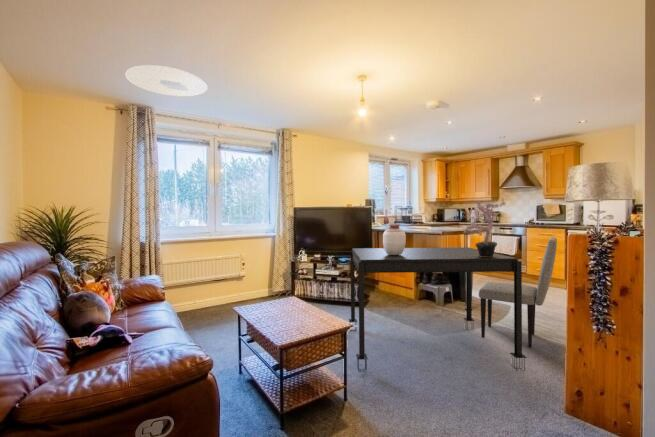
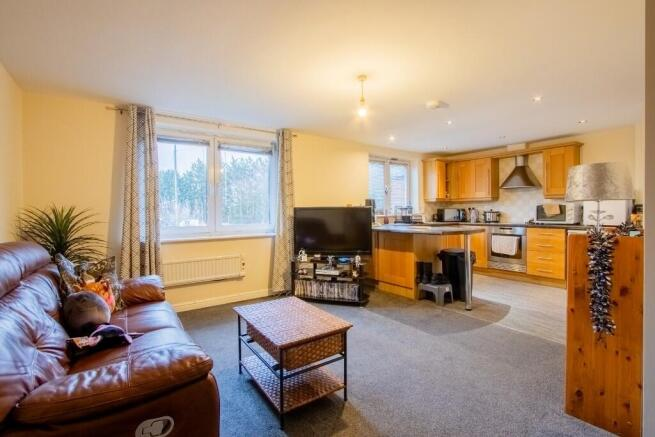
- vase (394, 239)
- potted plant (482, 226)
- dining table (423, 271)
- chair (513, 287)
- ceiling light (168, 79)
